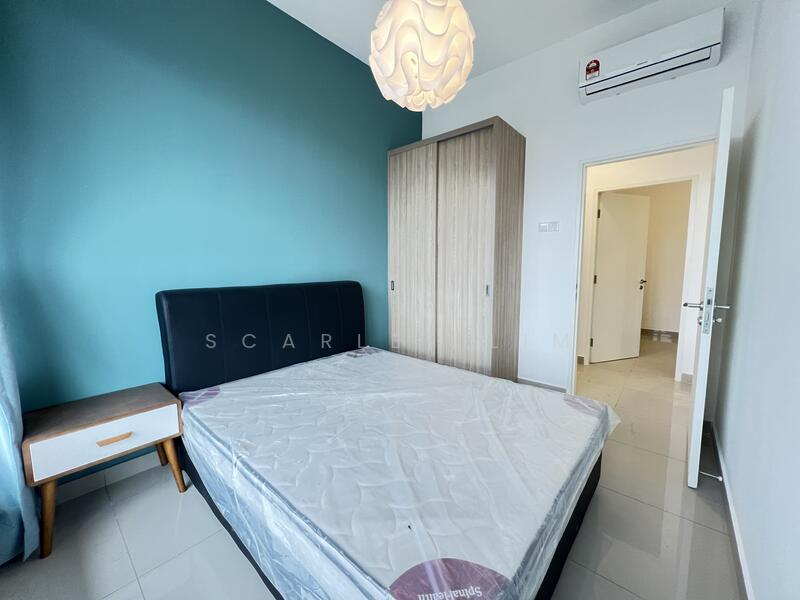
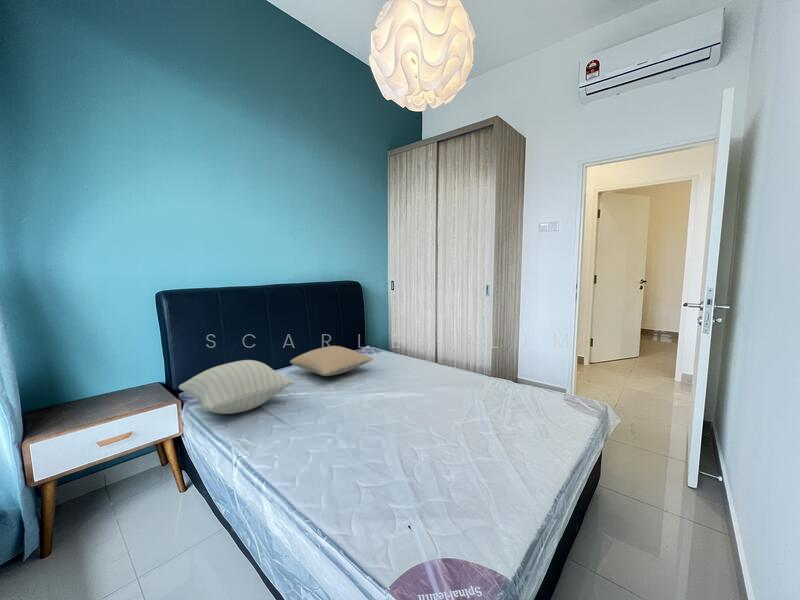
+ pillow (332, 360)
+ pillow (237, 384)
